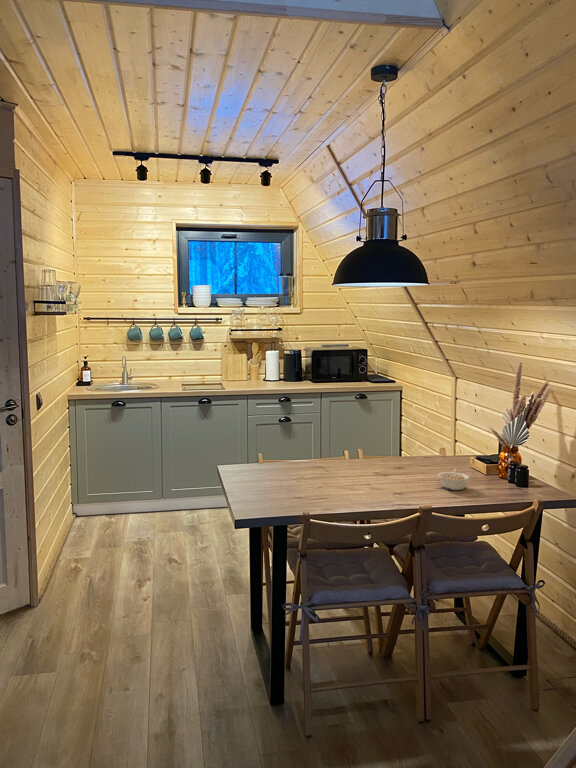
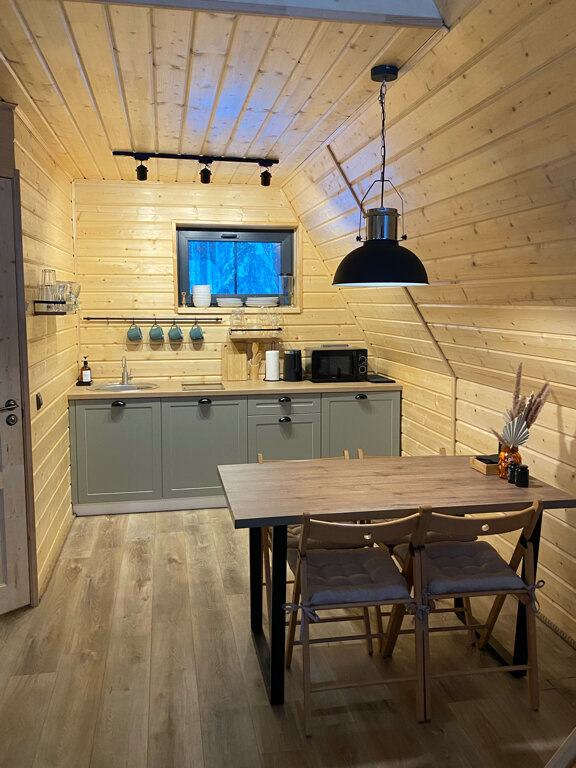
- legume (452, 480)
